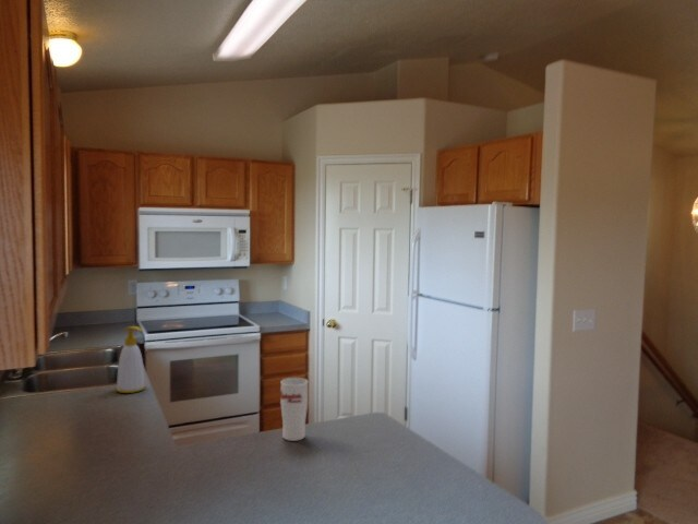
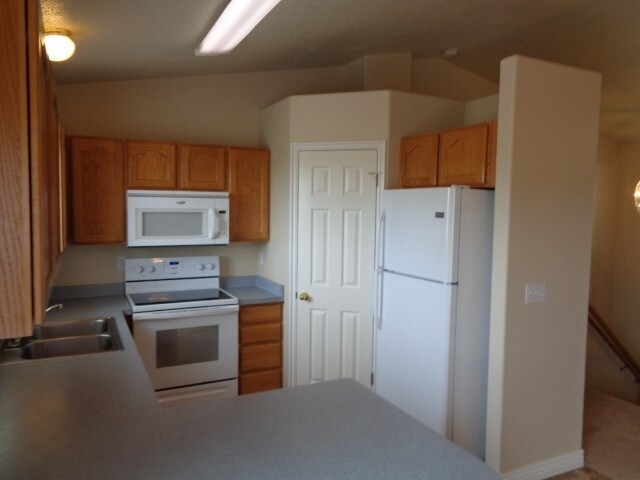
- cup (293, 408)
- soap bottle (131, 358)
